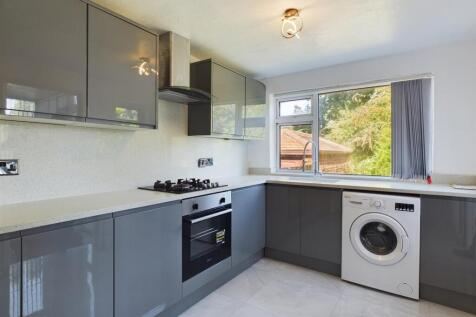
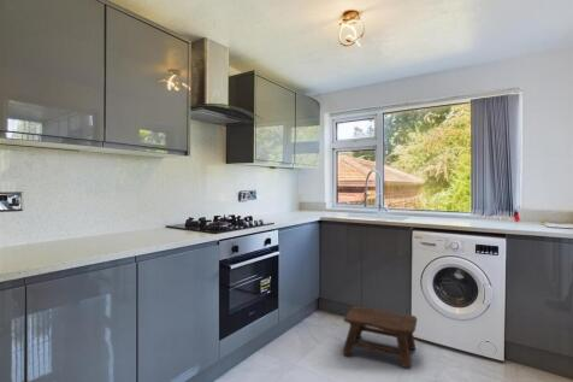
+ stool (379, 333)
